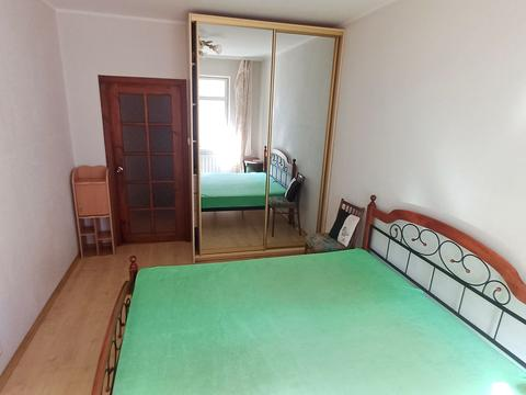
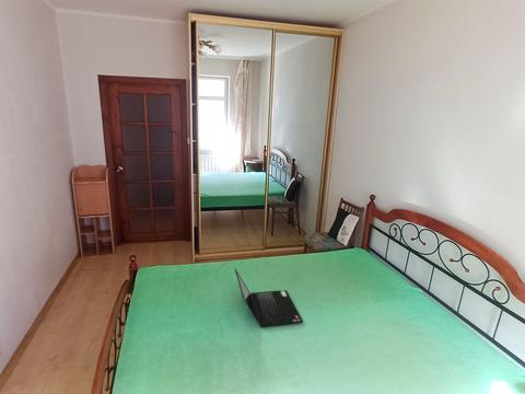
+ laptop computer (267, 294)
